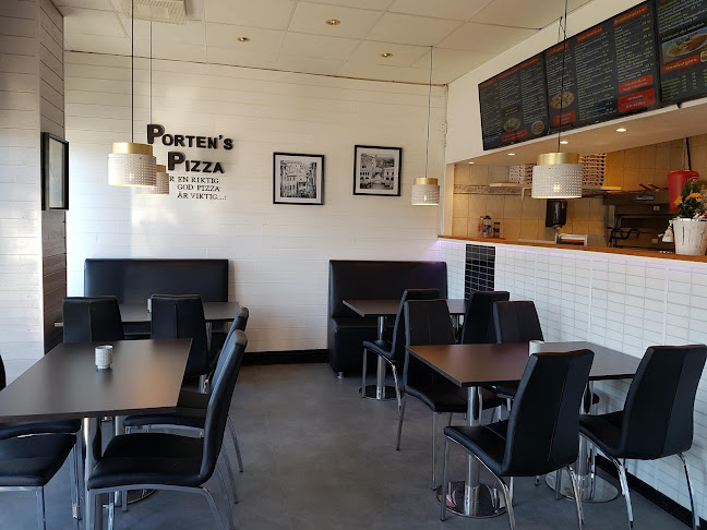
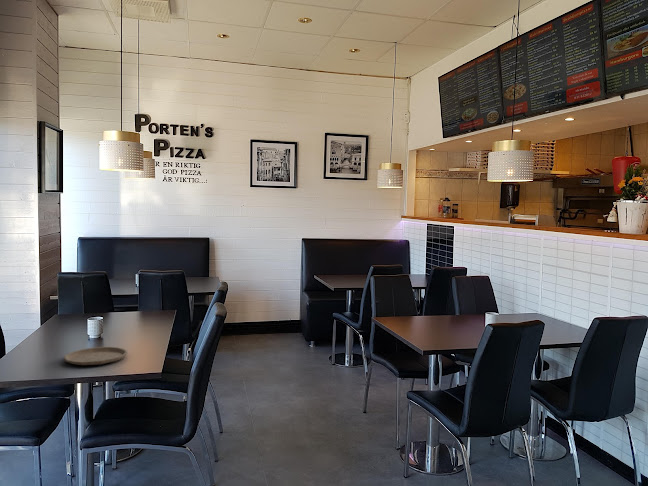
+ plate (96, 356)
